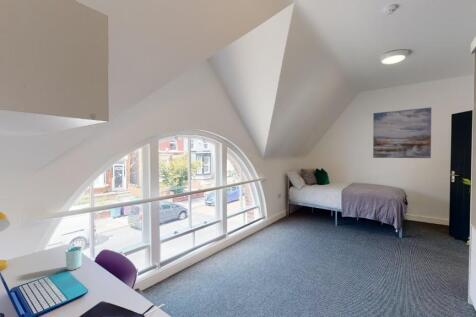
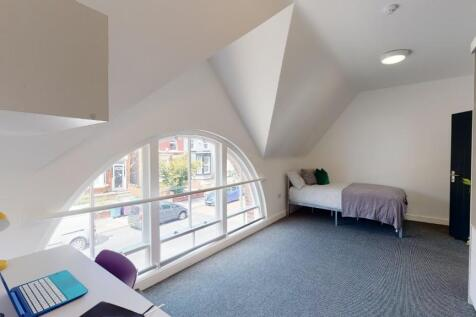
- wall art (400, 134)
- cup (74, 256)
